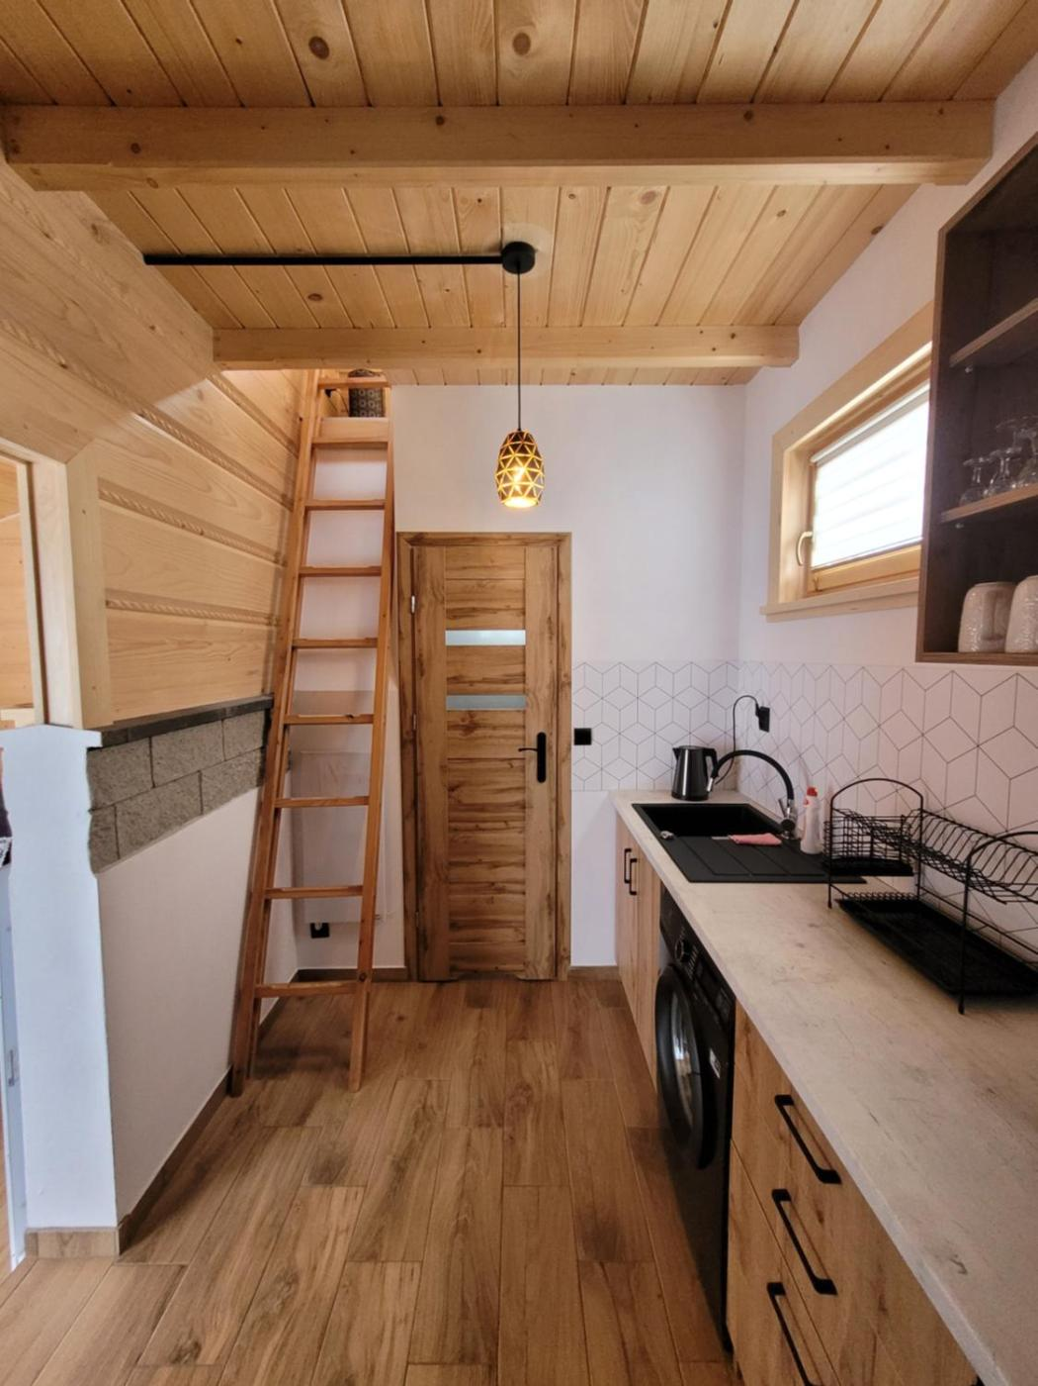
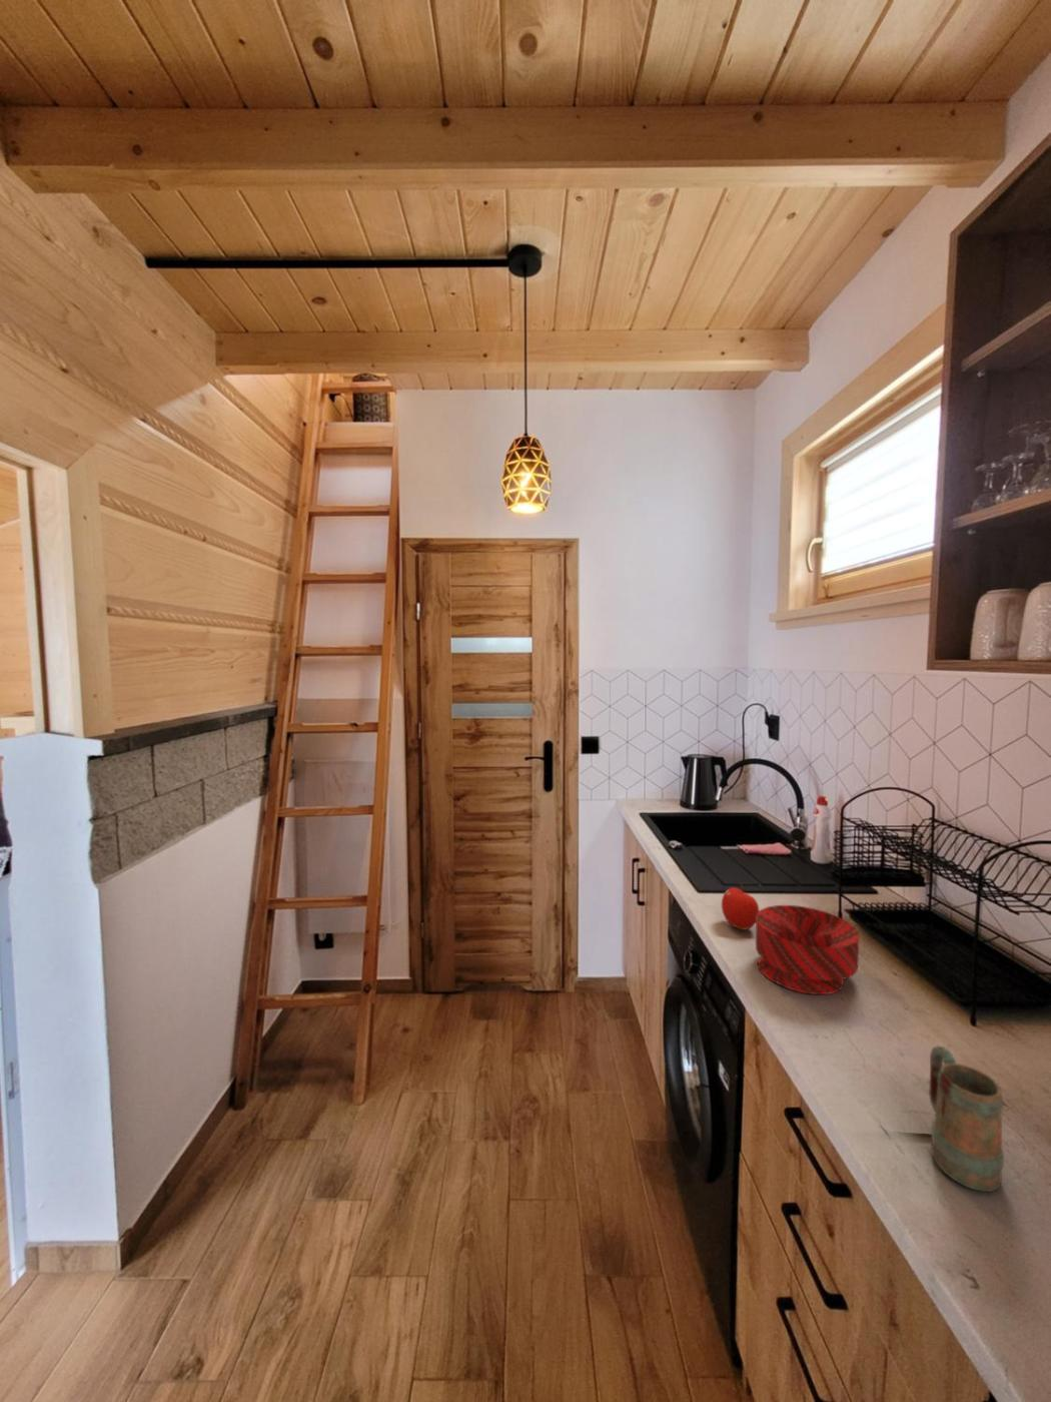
+ bowl (805, 948)
+ mug (959, 1113)
+ fruit (740, 905)
